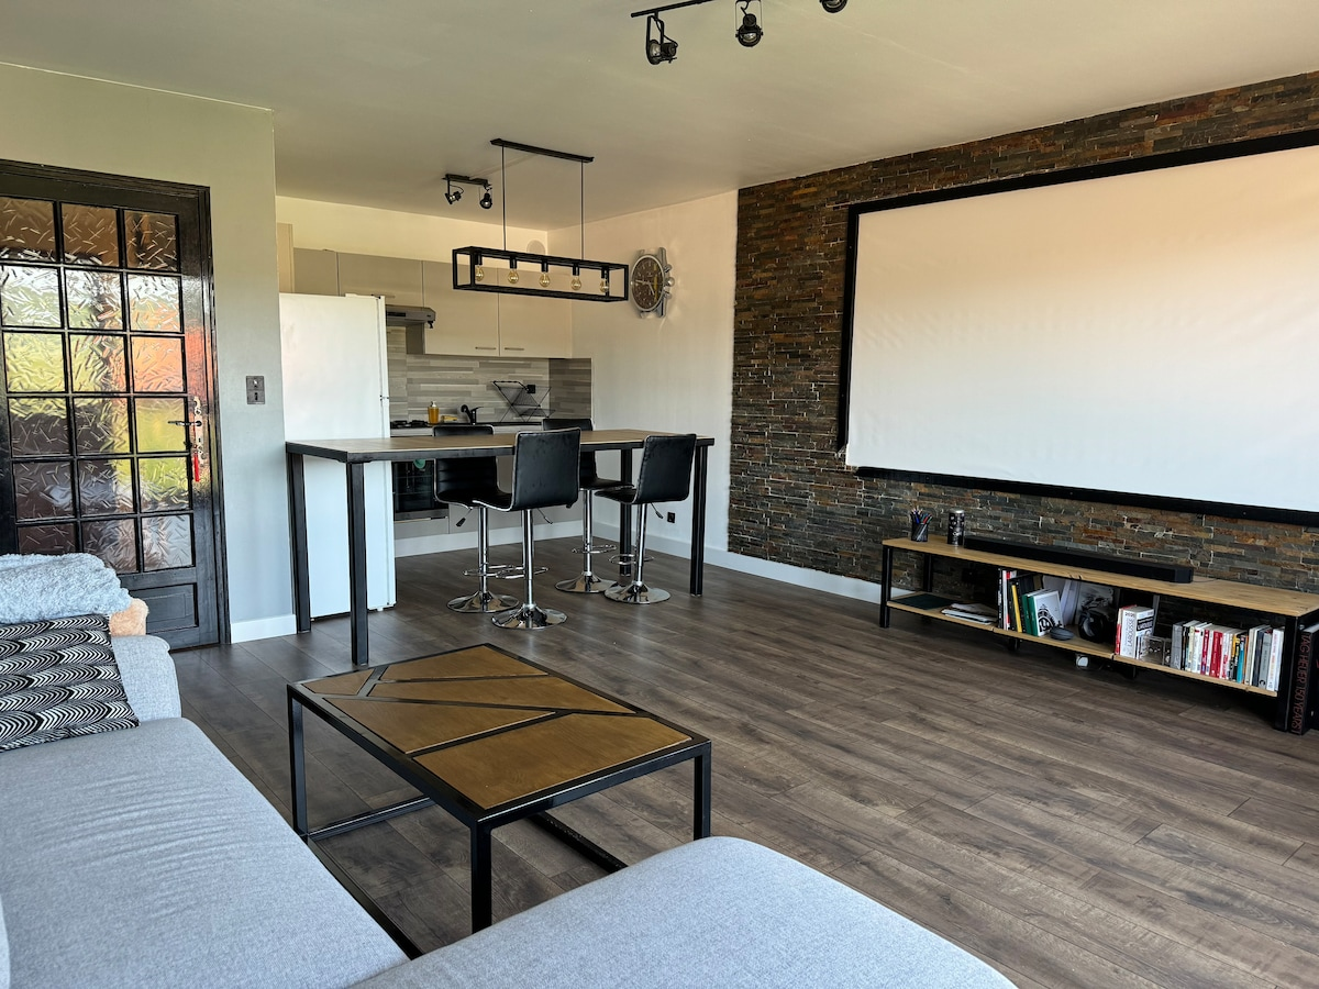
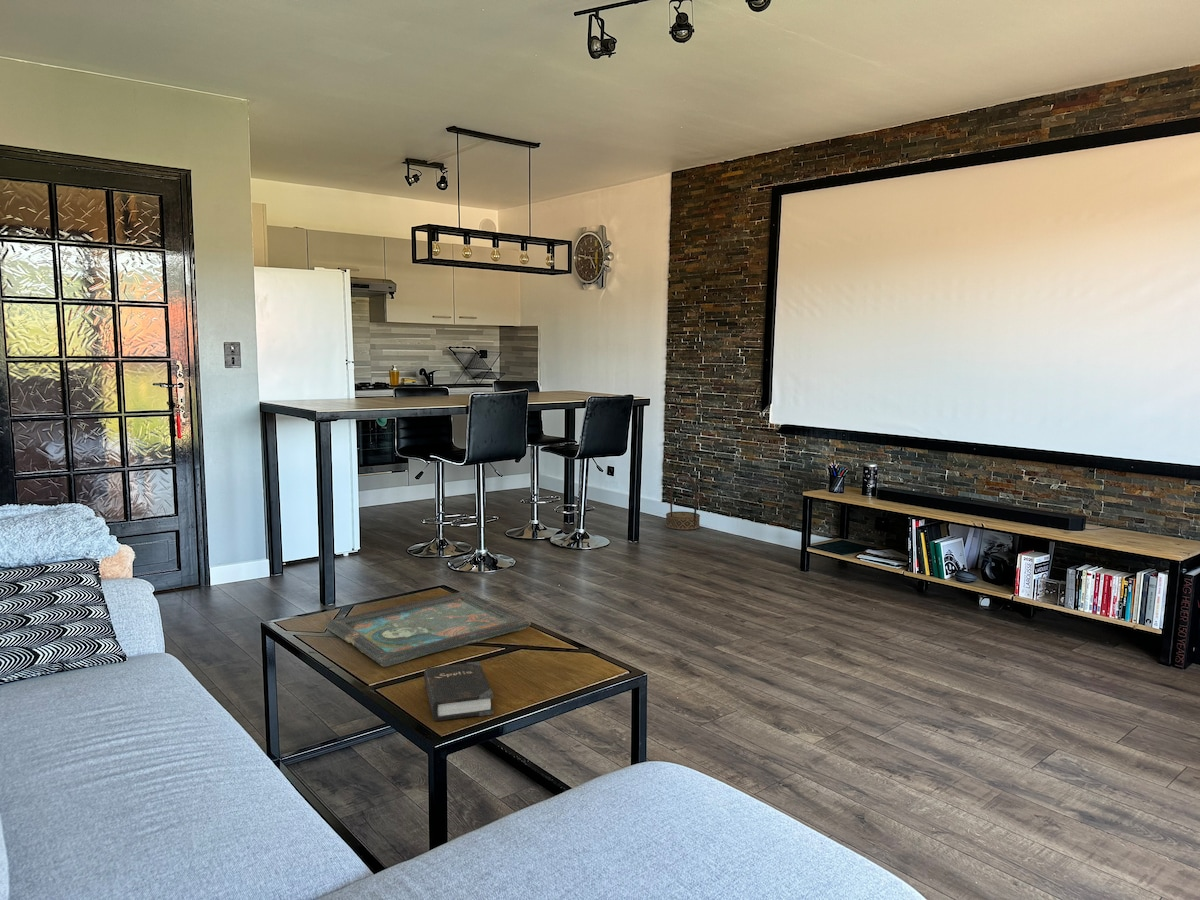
+ hardback book (457, 689)
+ decorative tray (429, 624)
+ basket (671, 500)
